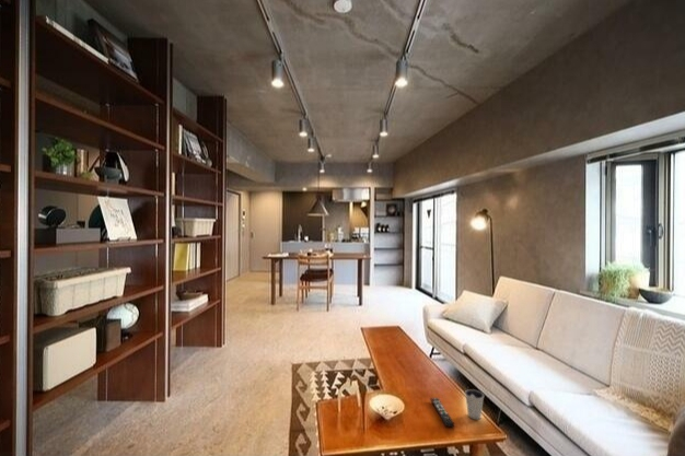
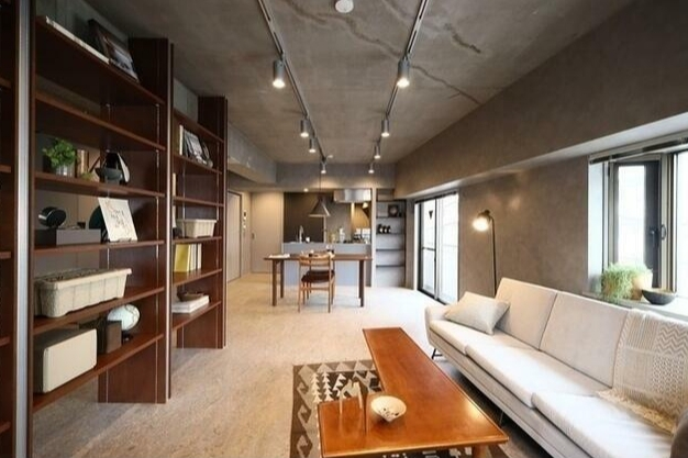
- remote control (441, 410)
- dixie cup (474, 405)
